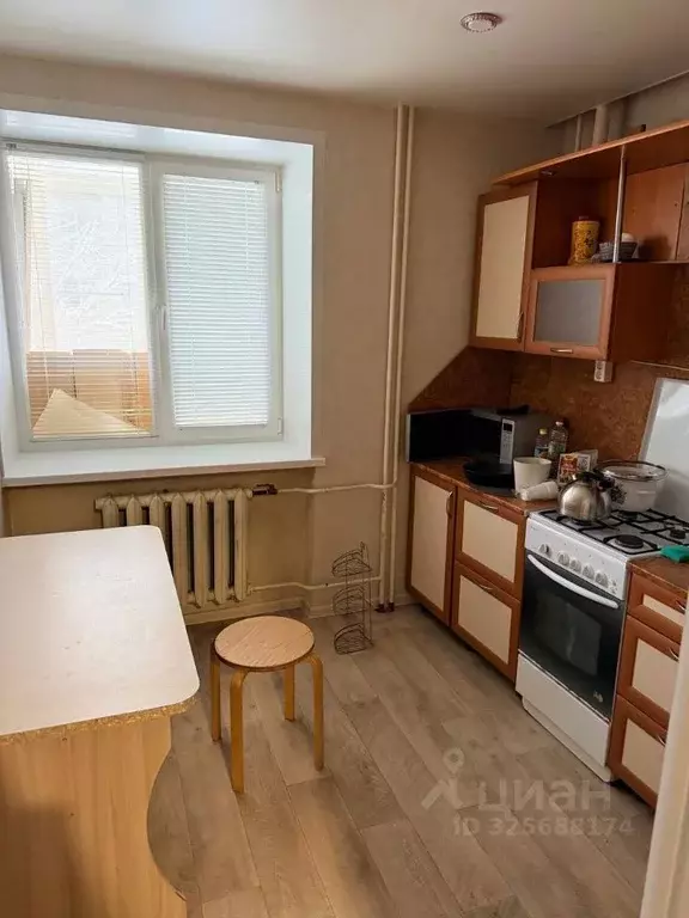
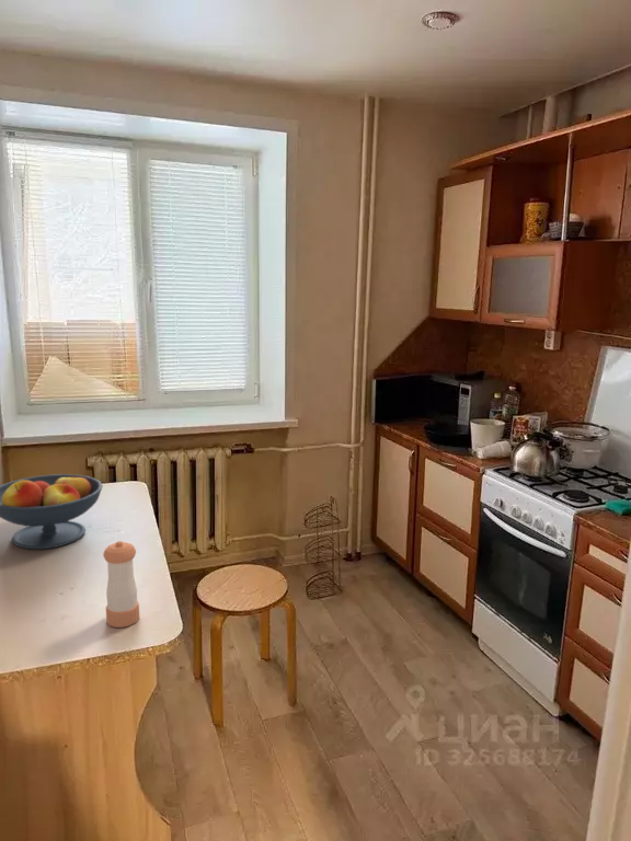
+ pepper shaker (121, 580)
+ fruit bowl (47, 504)
